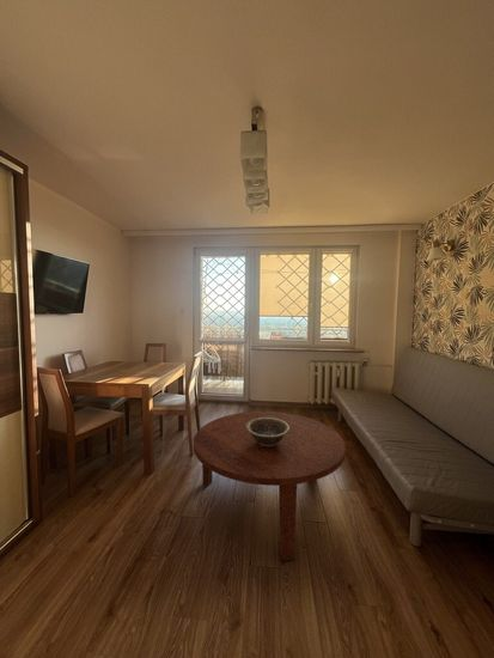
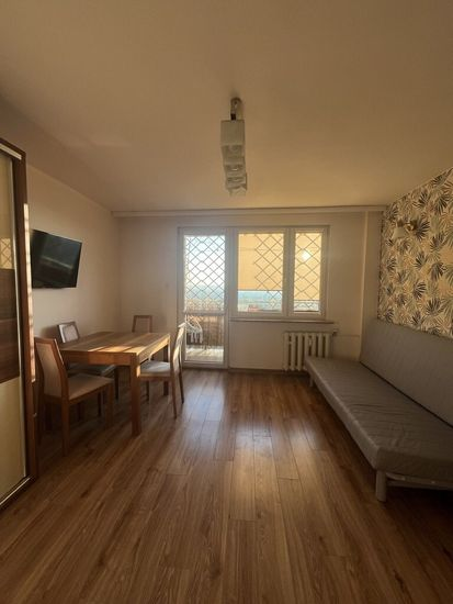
- coffee table (267, 468)
- decorative bowl (267, 433)
